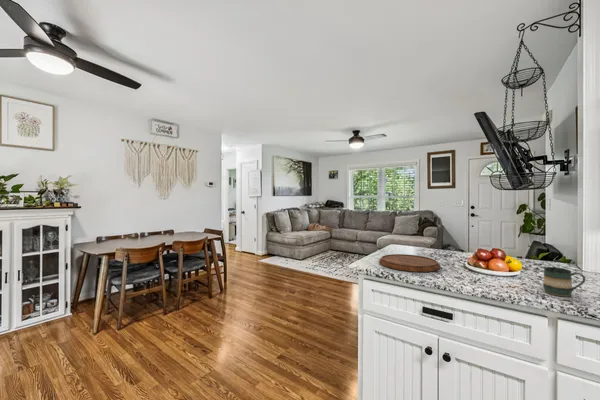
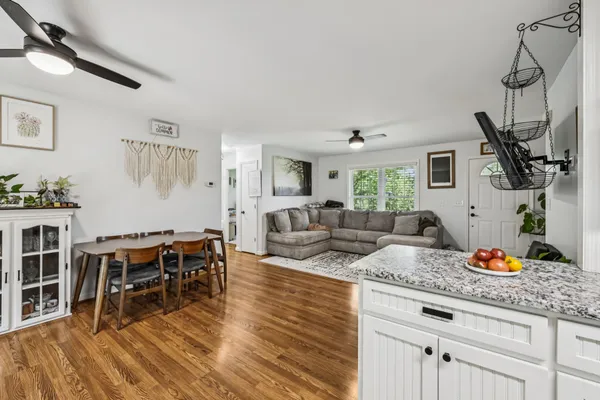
- cutting board (408, 261)
- mug (563, 281)
